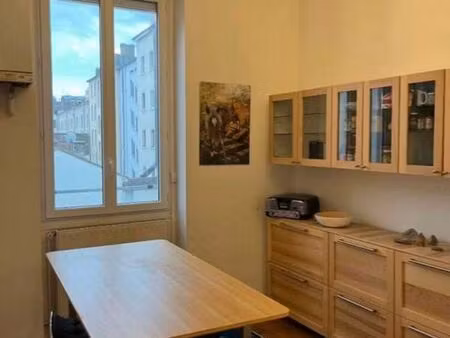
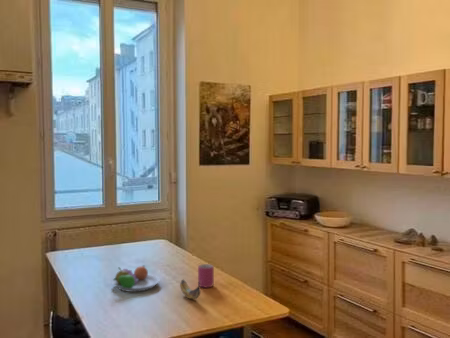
+ mug (204, 275)
+ banana (188, 287)
+ fruit bowl (134, 276)
